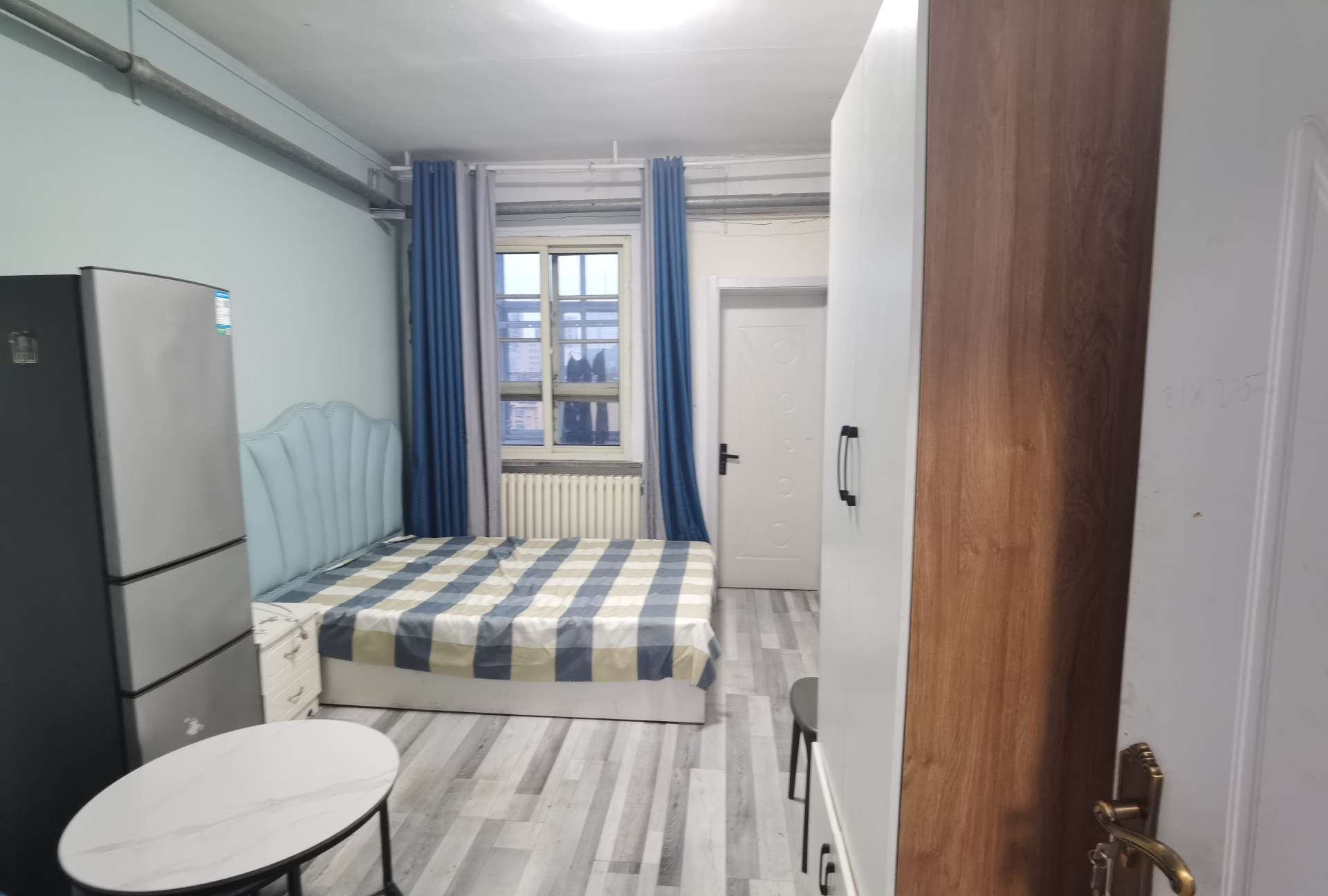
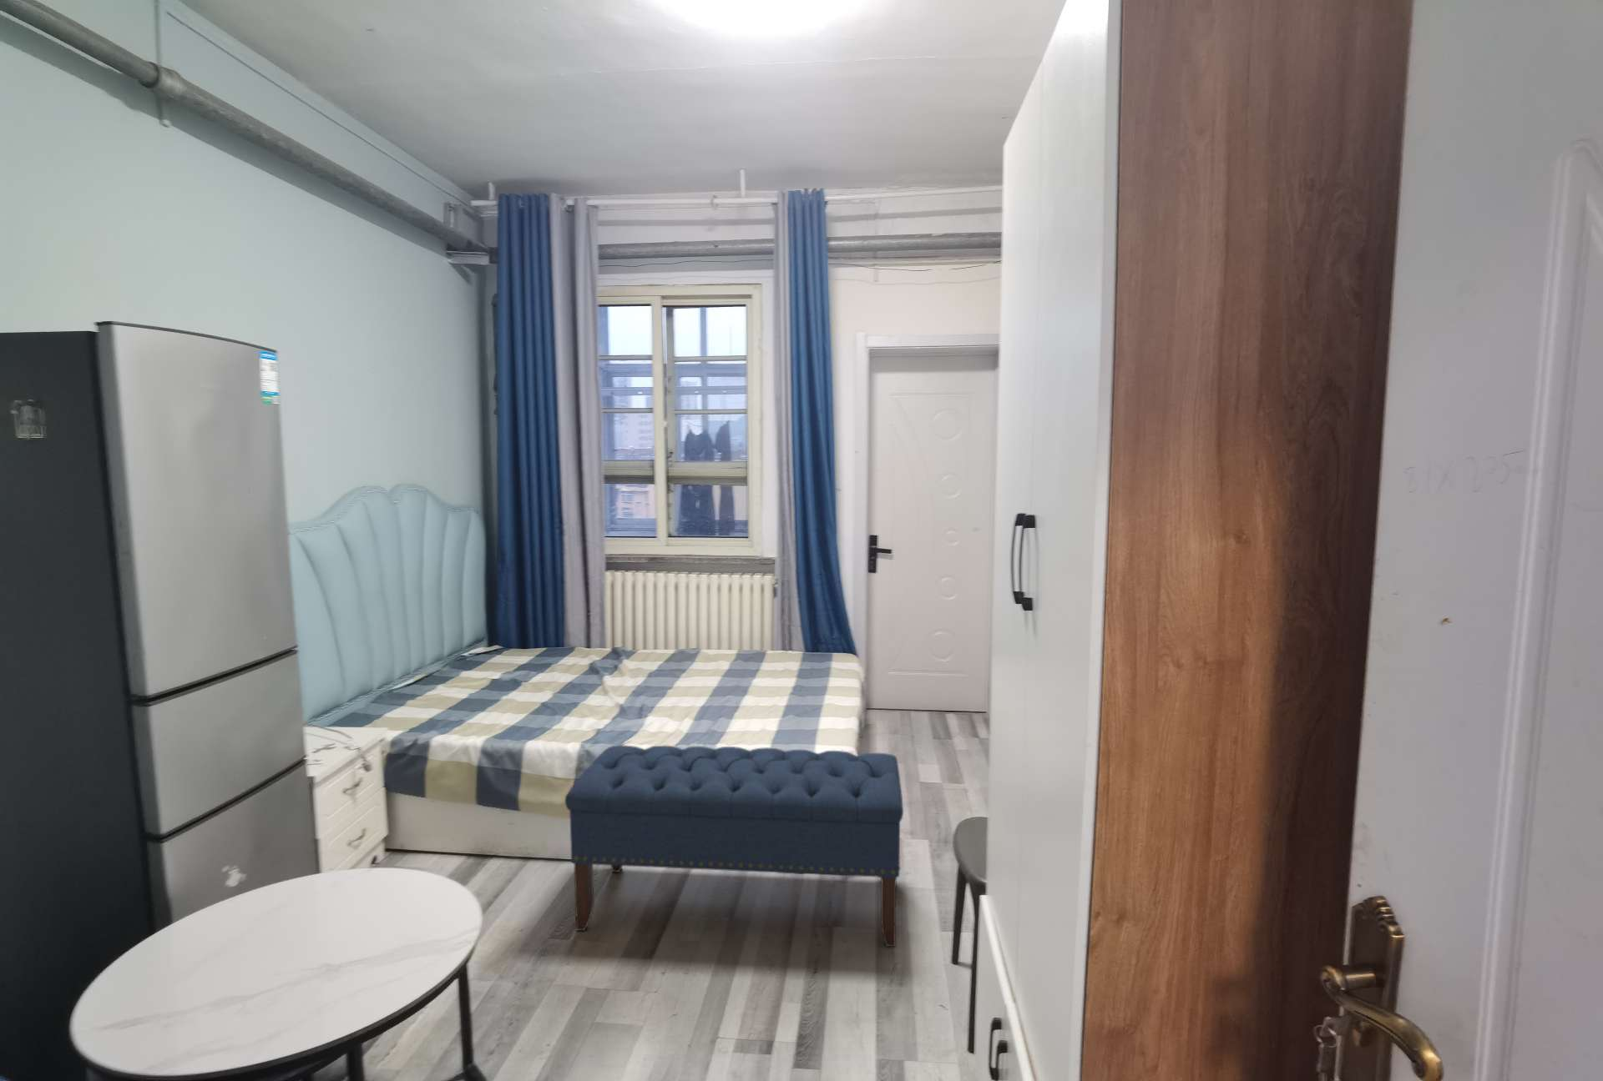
+ bench (741, 834)
